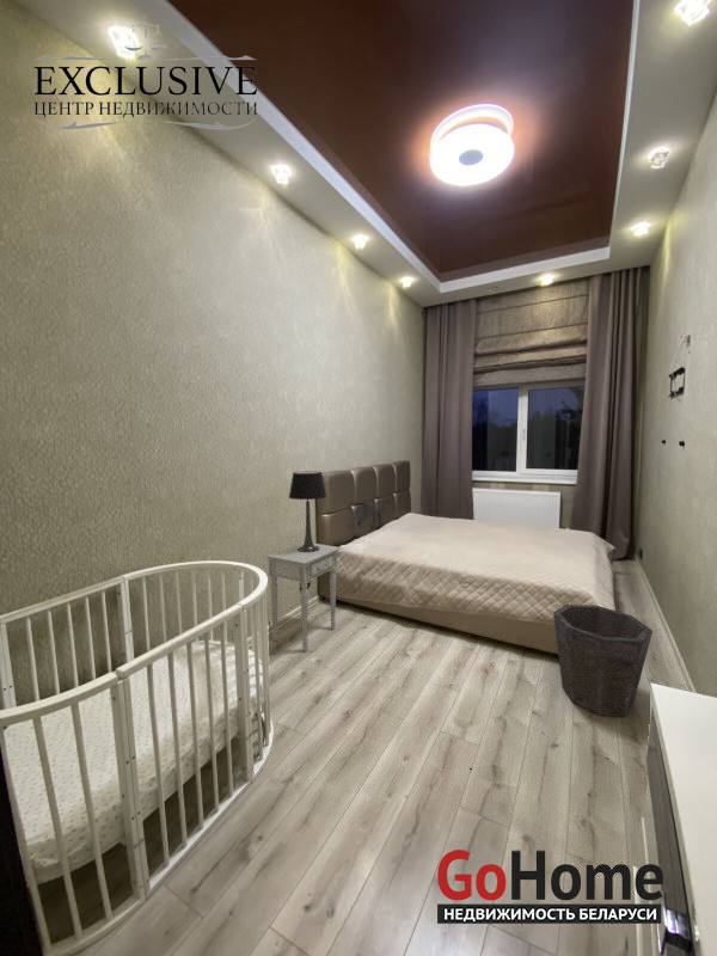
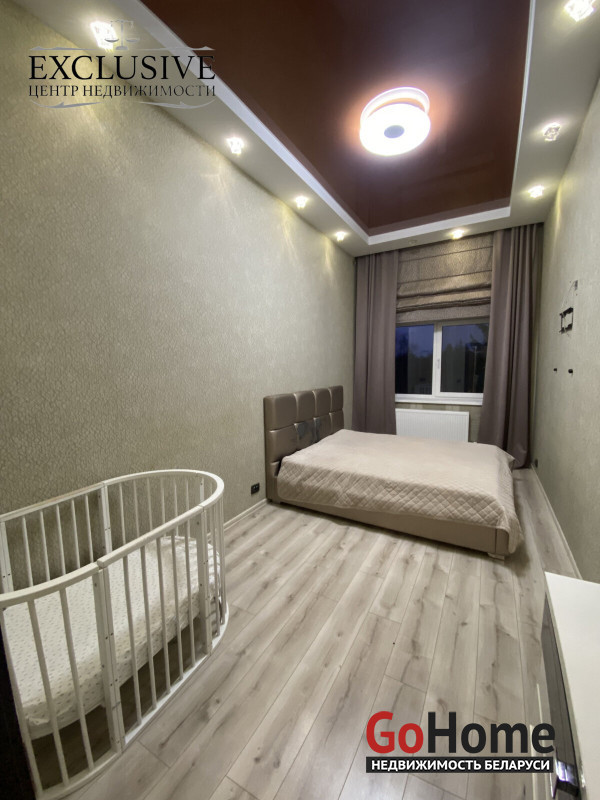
- table lamp (307, 510)
- nightstand (306, 593)
- waste bin (598, 658)
